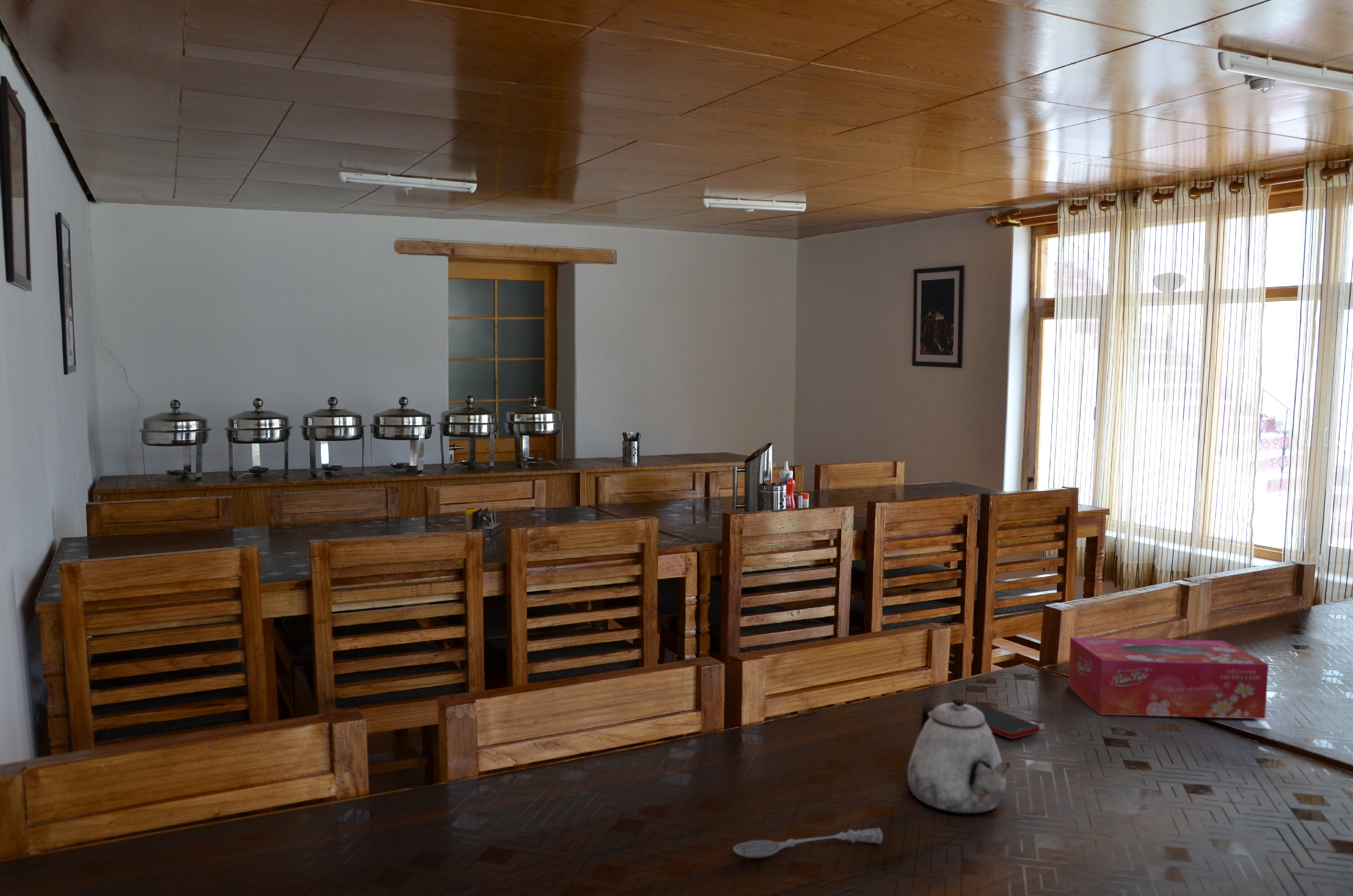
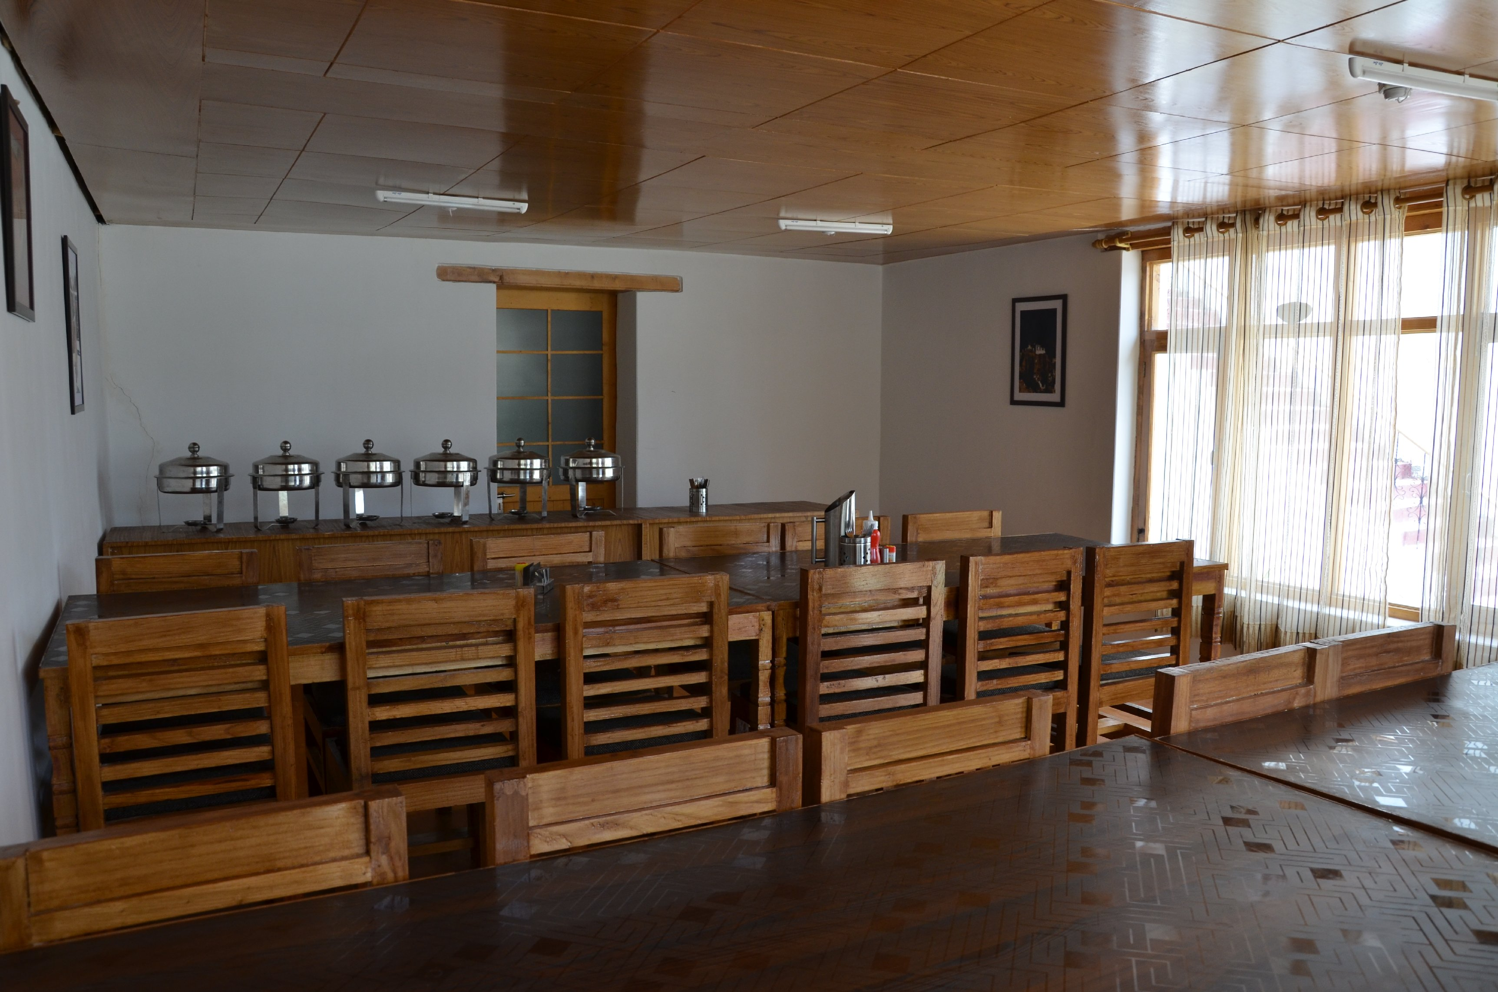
- soupspoon (809, 841)
- teapot (962, 752)
- tissue box (1163, 676)
- cell phone (992, 720)
